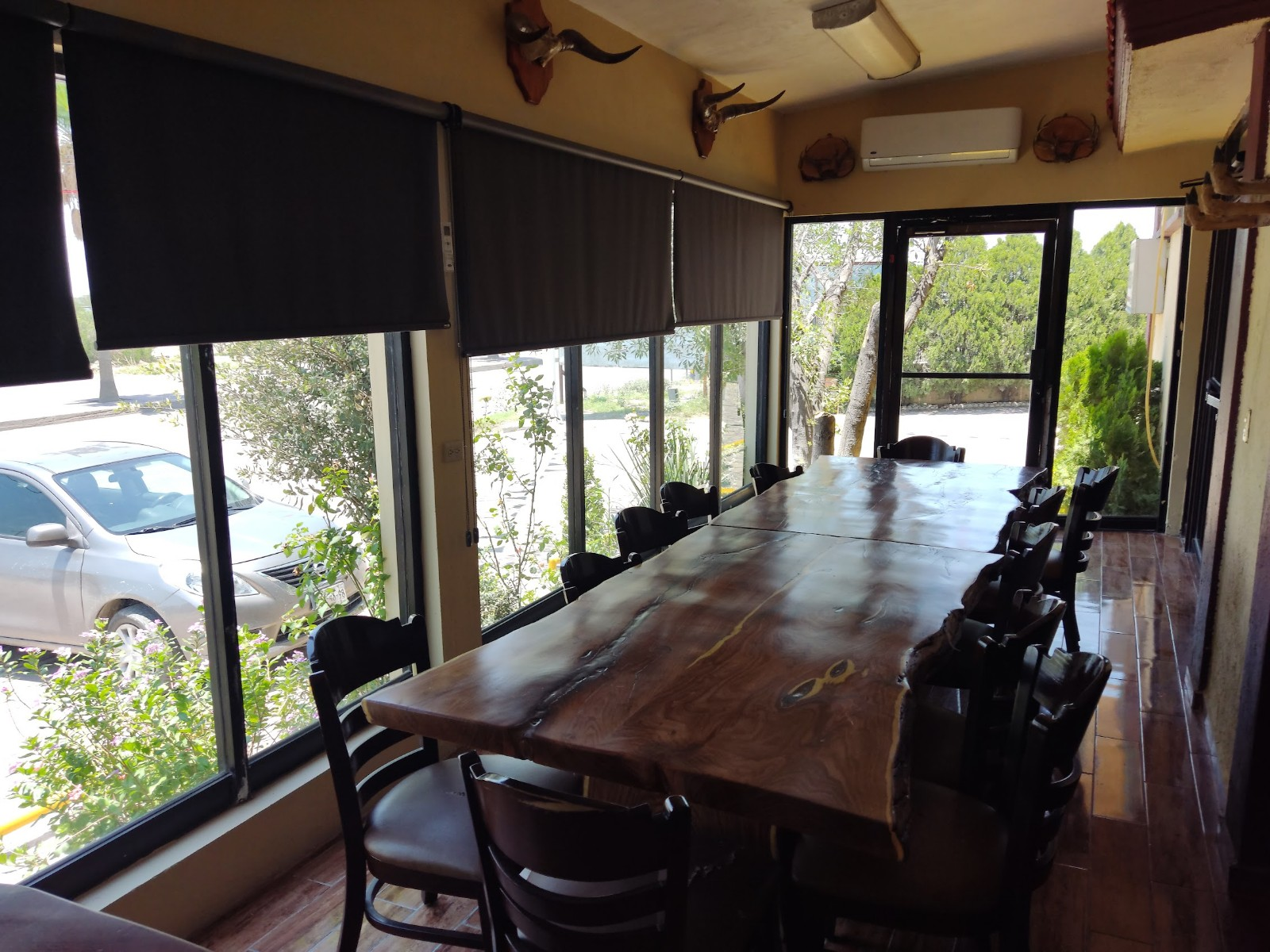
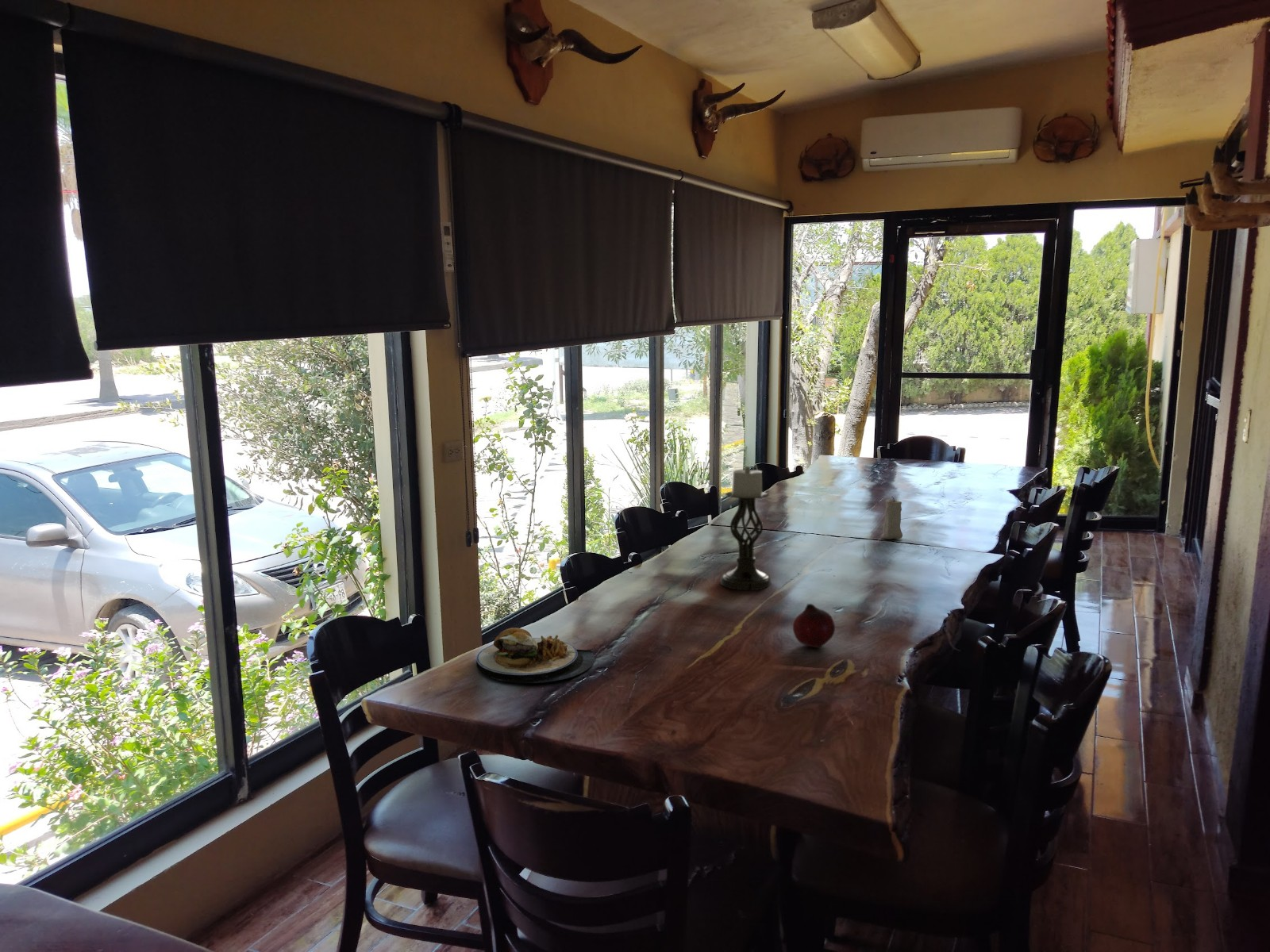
+ candle holder (746, 525)
+ fruit (814, 625)
+ candle (892, 516)
+ plate (535, 644)
